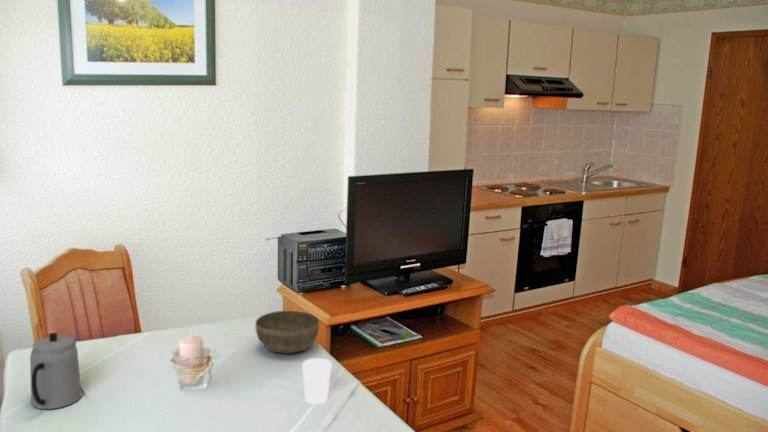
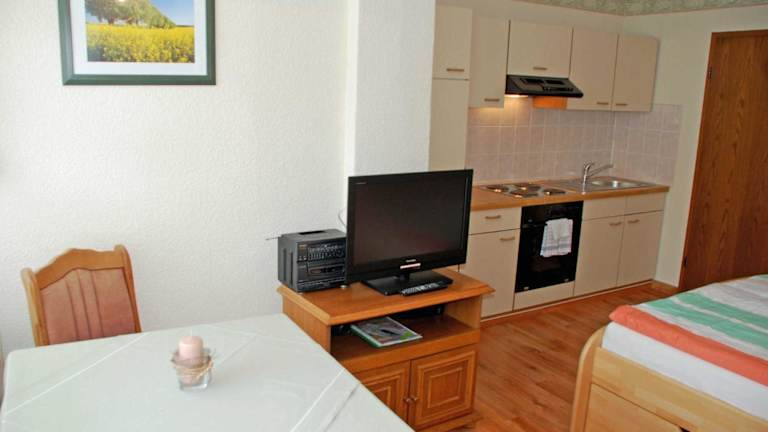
- teapot (56, 364)
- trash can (316, 379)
- bowl (287, 334)
